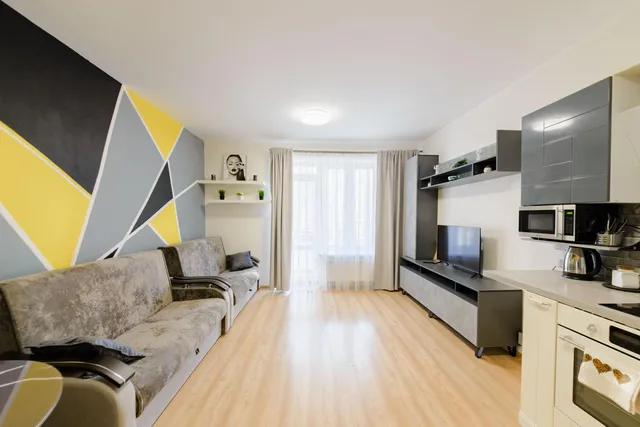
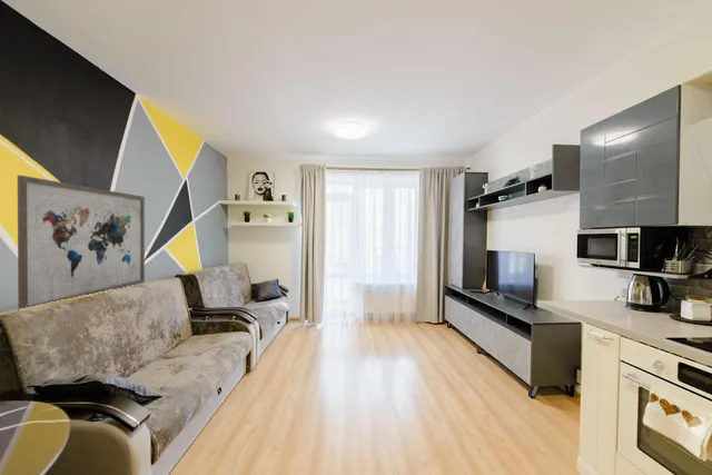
+ wall art (96, 241)
